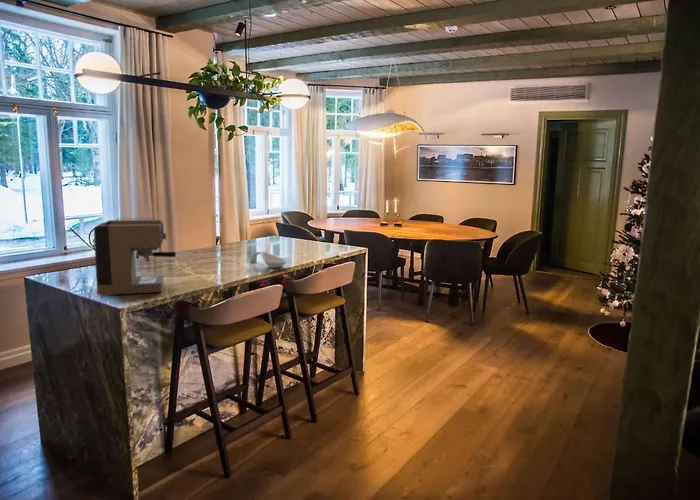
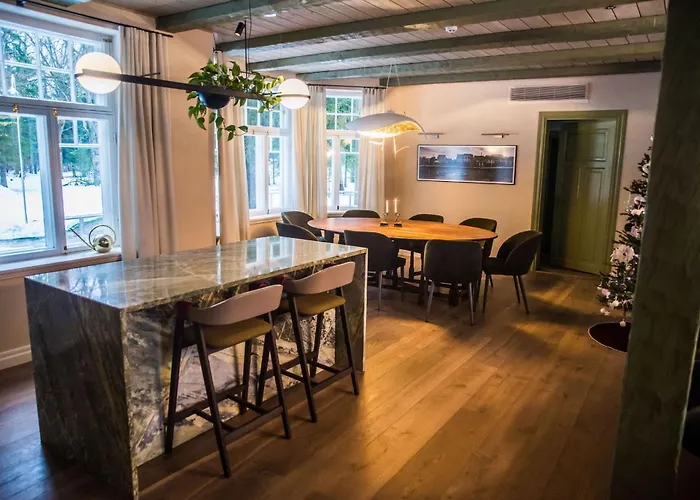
- spoon rest (267, 259)
- coffee maker (138, 253)
